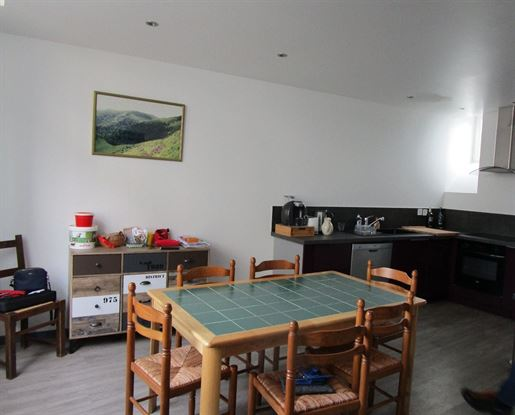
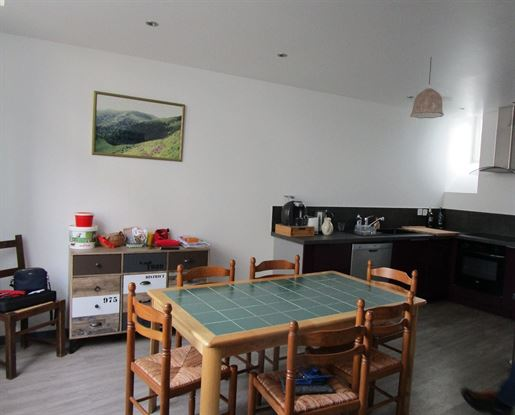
+ pendant lamp (428, 86)
